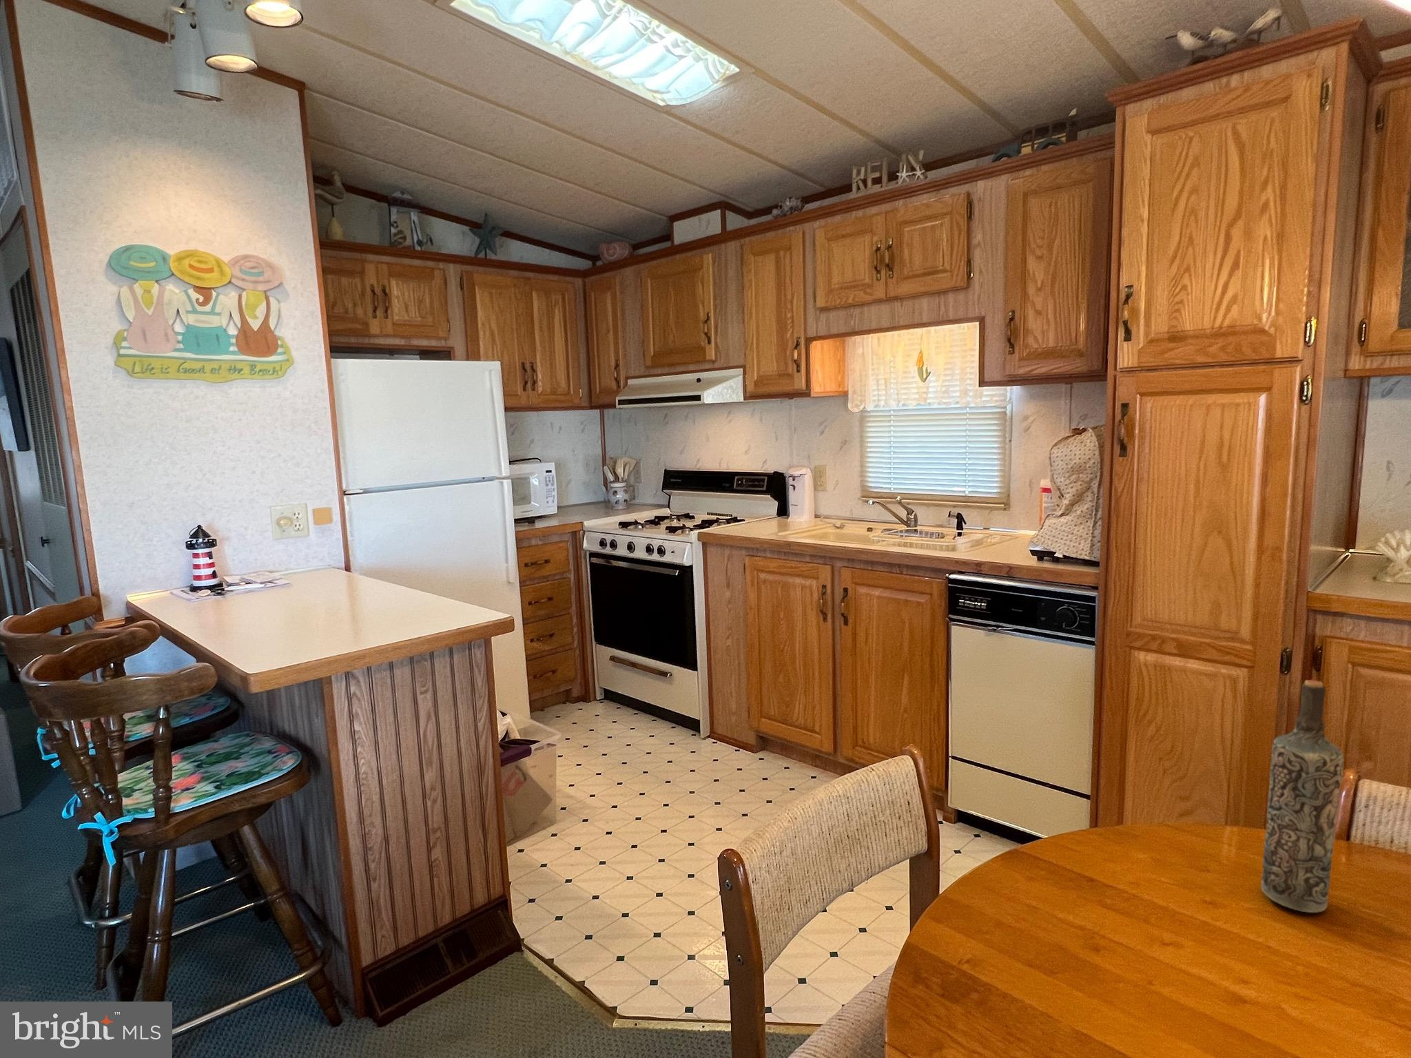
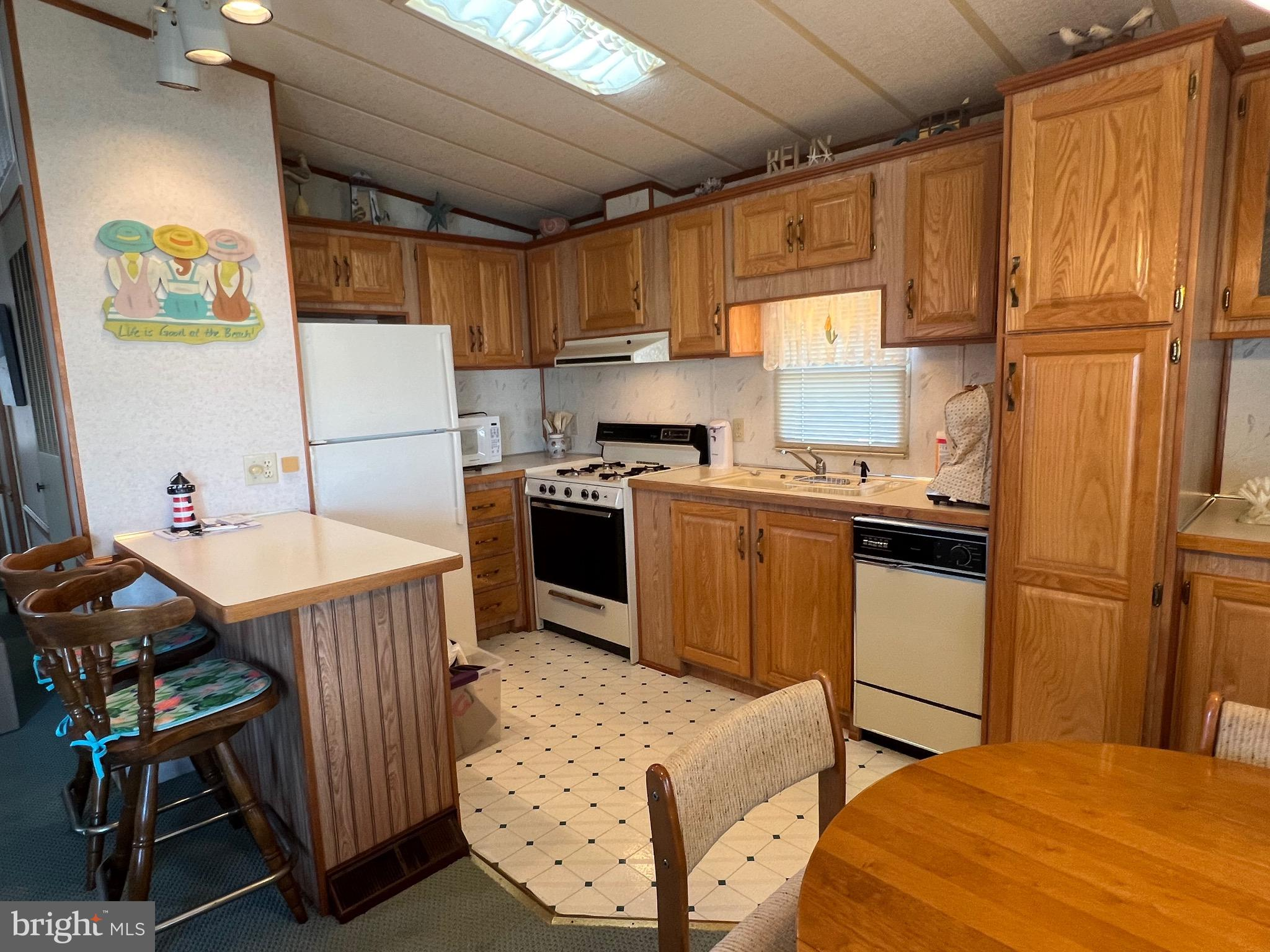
- bottle (1303, 792)
